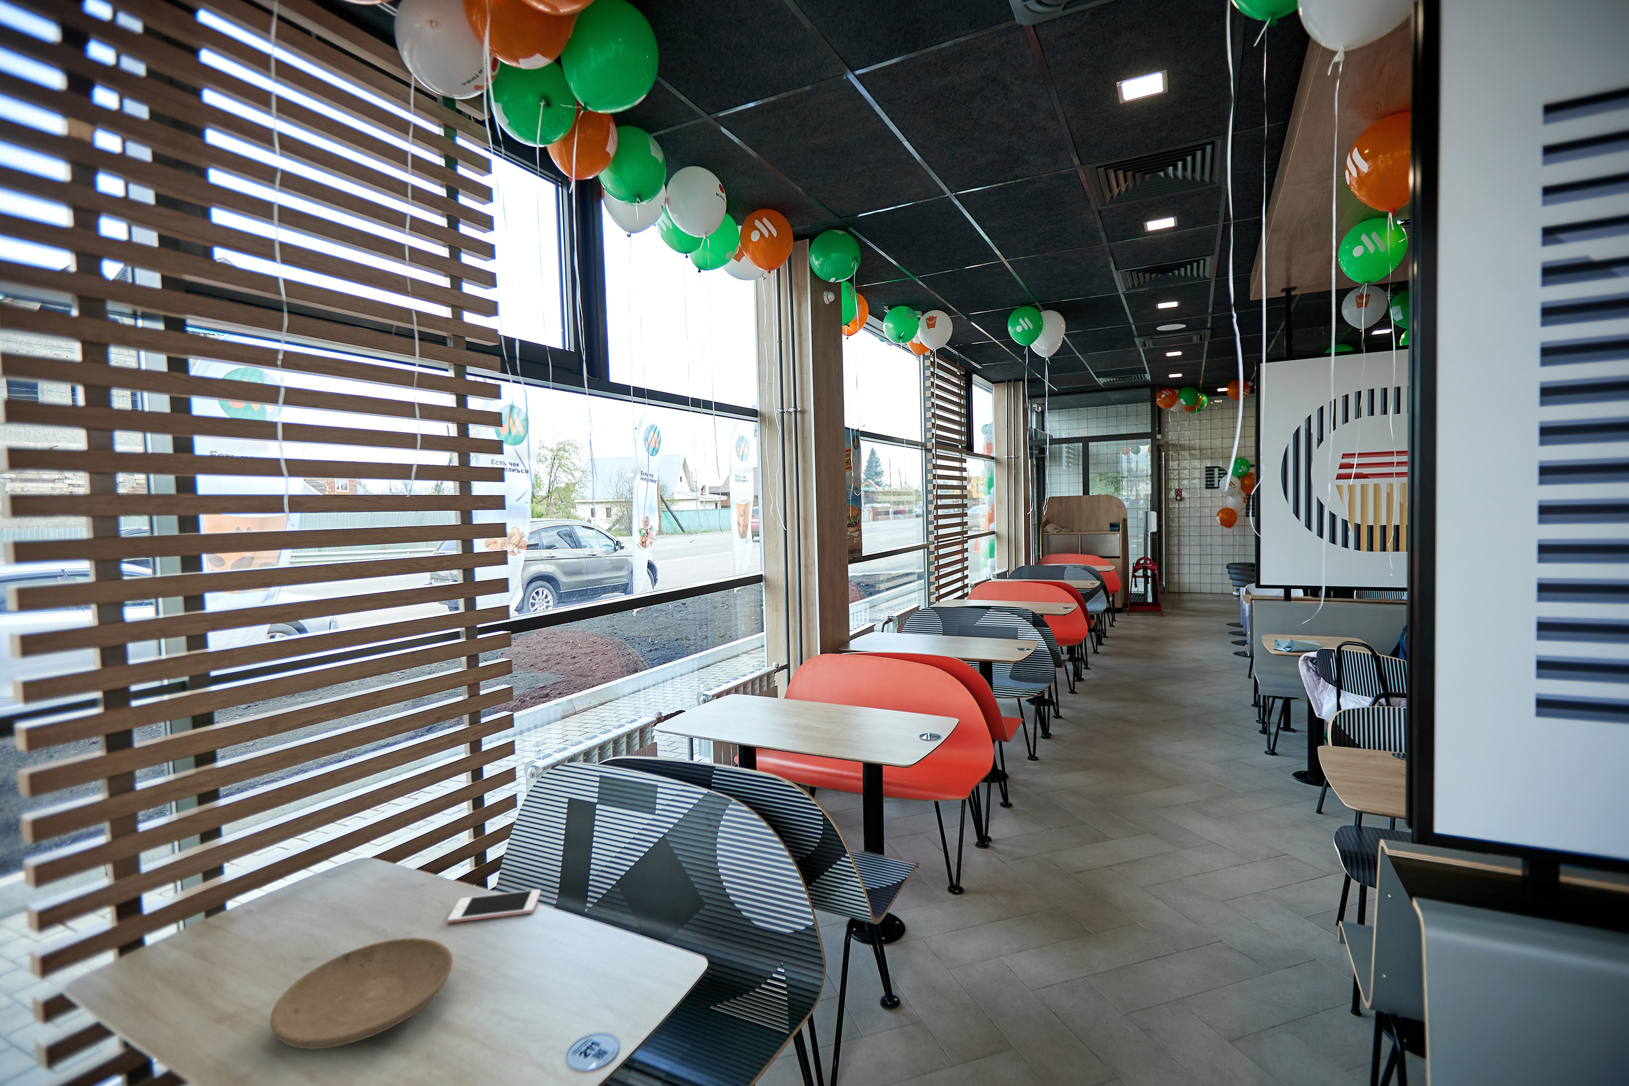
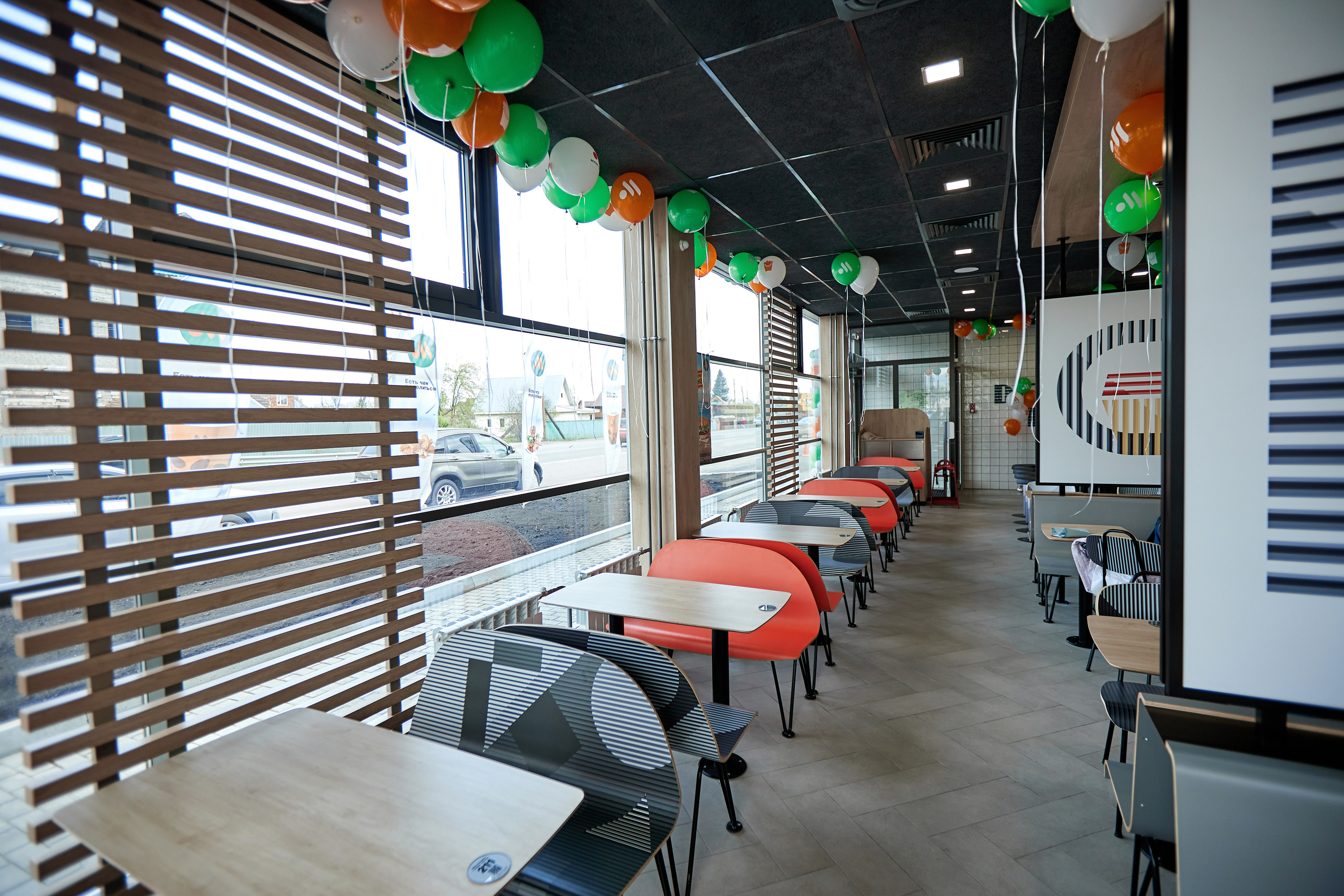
- cell phone (496, 905)
- plate (367, 995)
